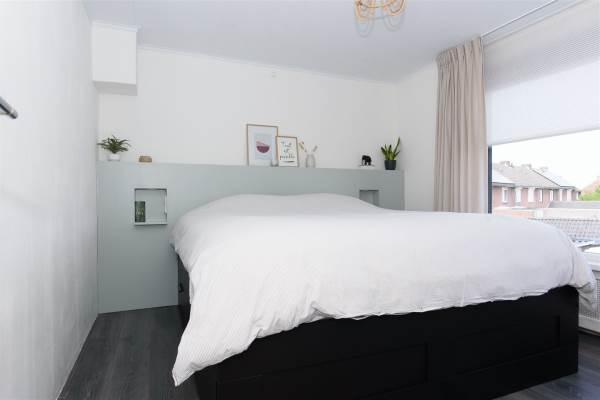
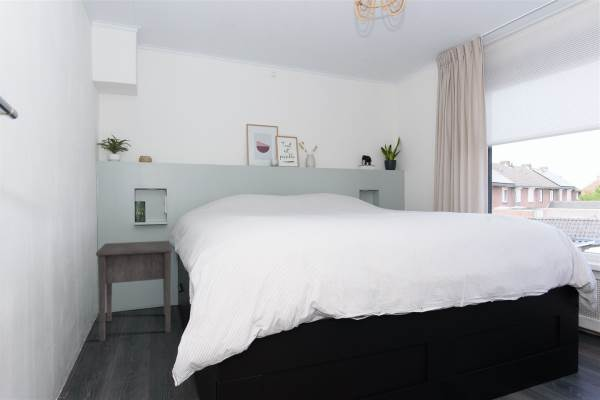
+ nightstand (137, 280)
